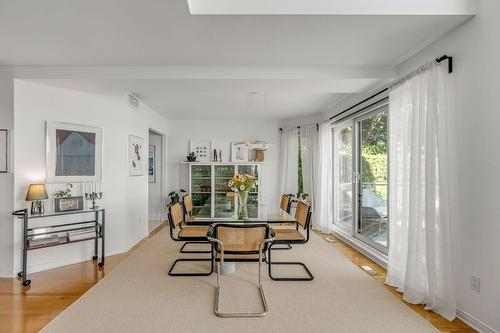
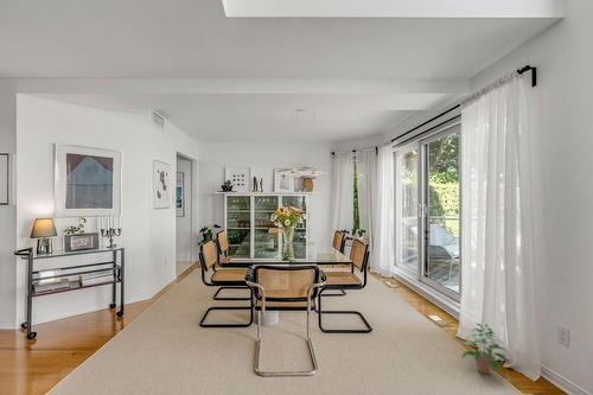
+ potted plant (484, 348)
